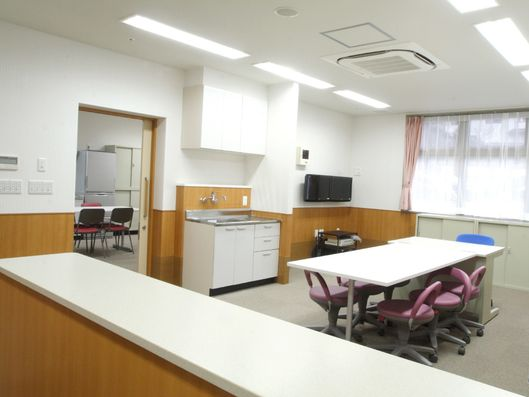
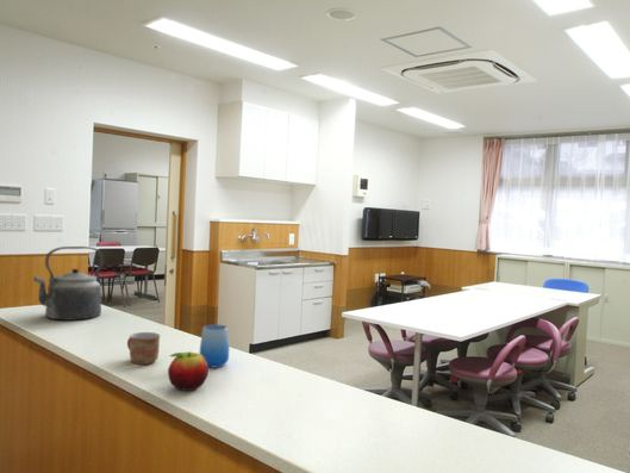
+ cup (214, 346)
+ fruit (188, 369)
+ kettle (69, 281)
+ mug (141, 347)
